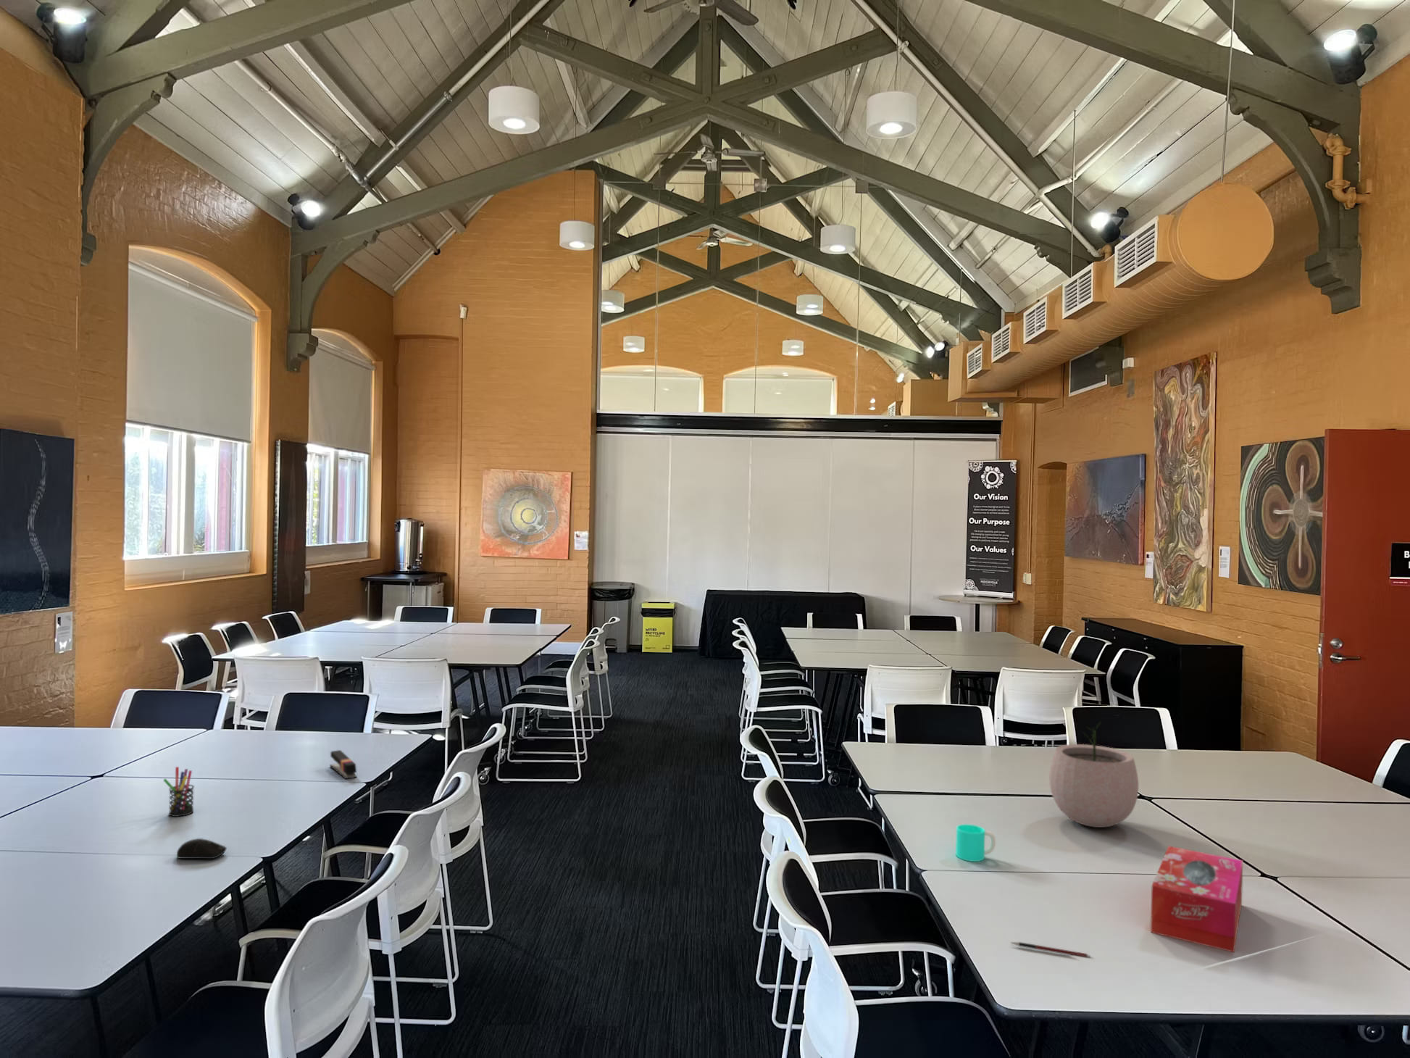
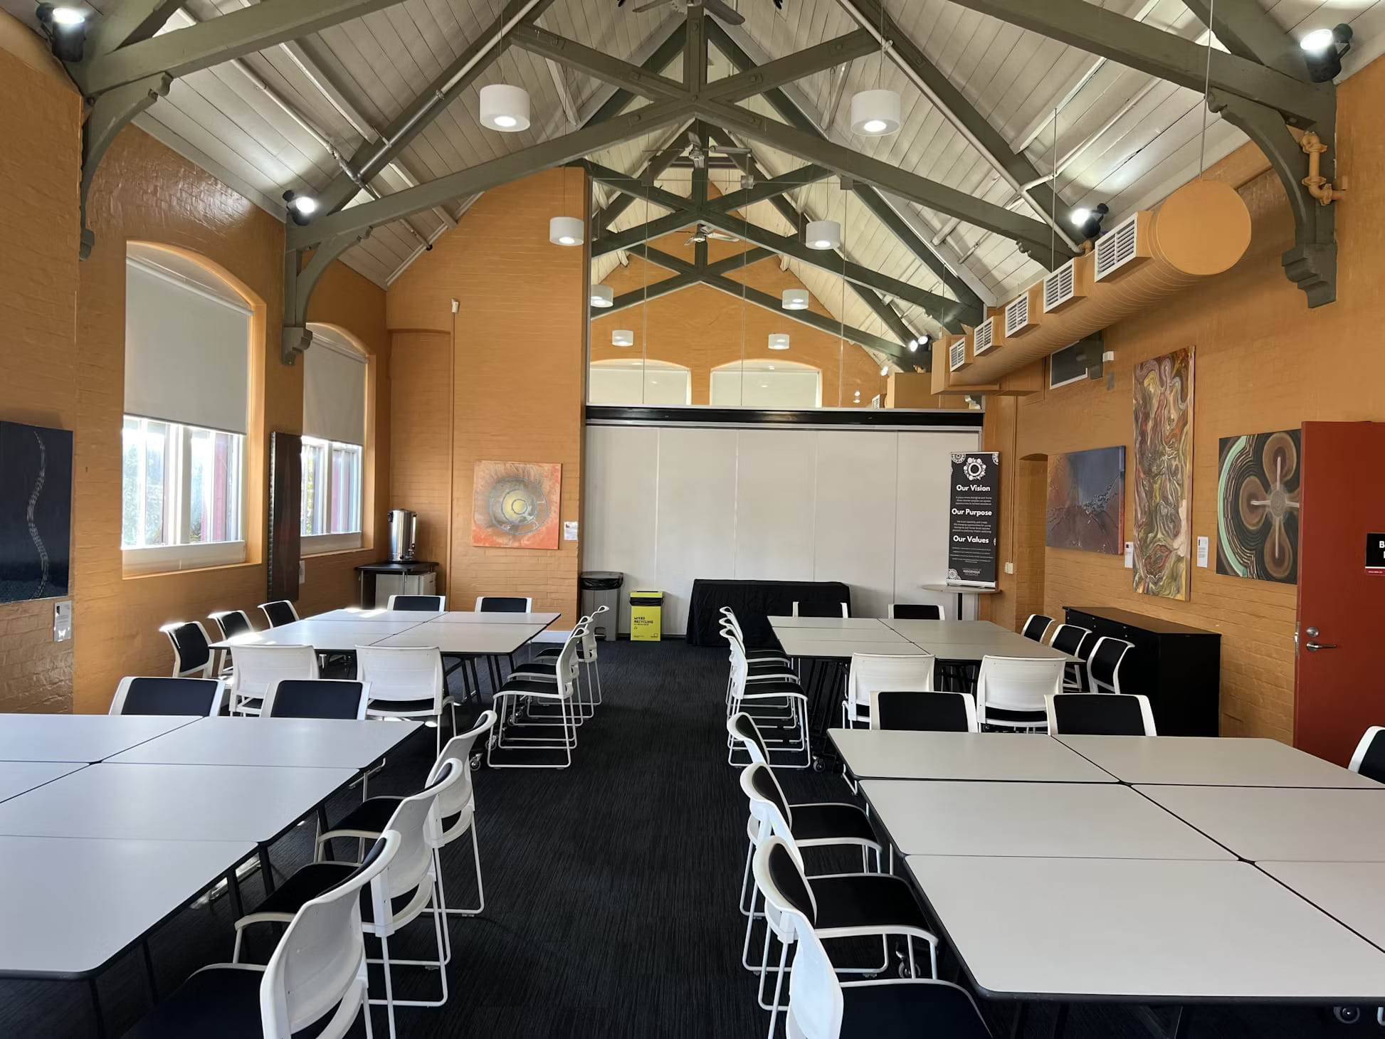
- plant pot (1093, 772)
- cup (976, 842)
- pen holder (178, 790)
- tissue box (1199, 895)
- stapler (342, 763)
- pen (1049, 949)
- computer mouse (201, 848)
